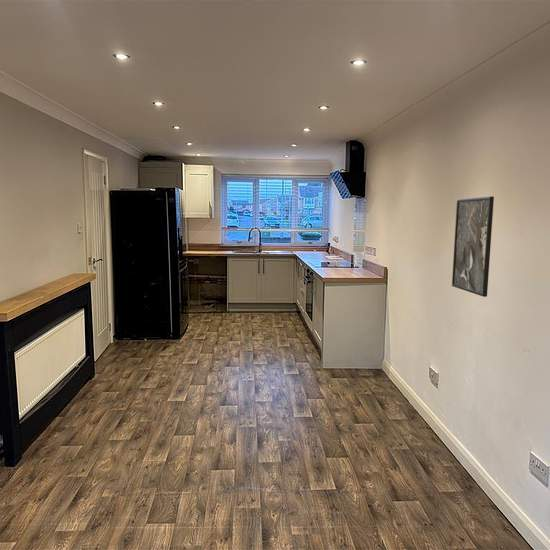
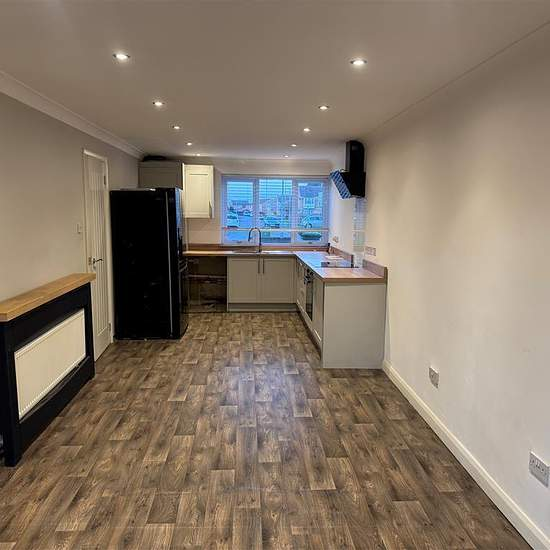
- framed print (471, 245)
